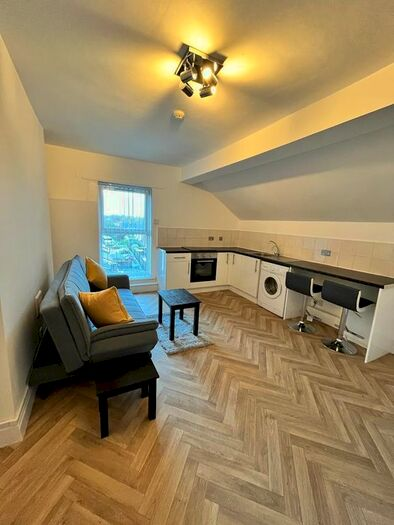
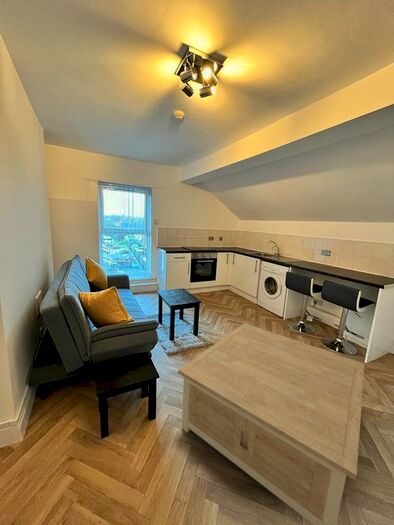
+ coffee table (272, 395)
